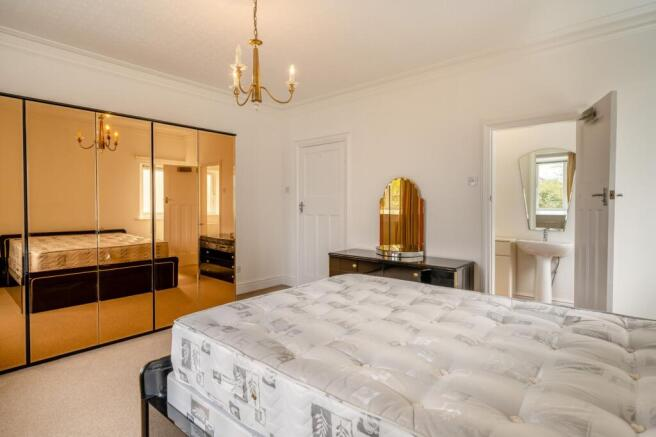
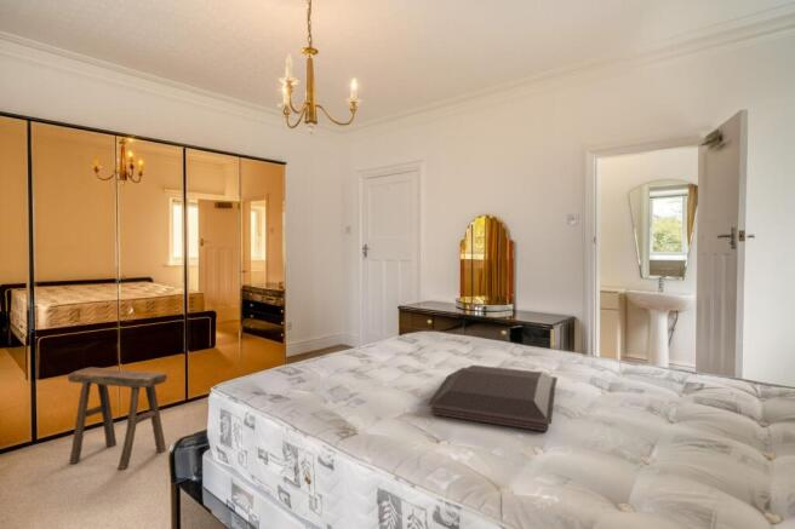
+ stool (111, 415)
+ serving tray (498, 386)
